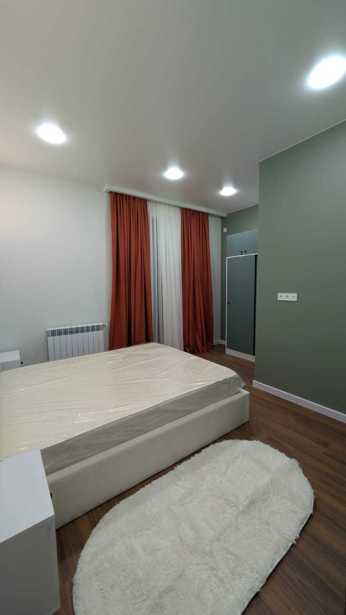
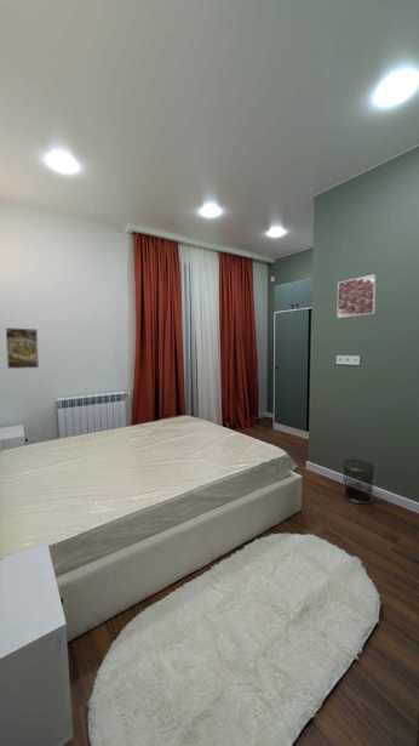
+ waste bin (357, 480)
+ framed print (22, 348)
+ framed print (355, 297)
